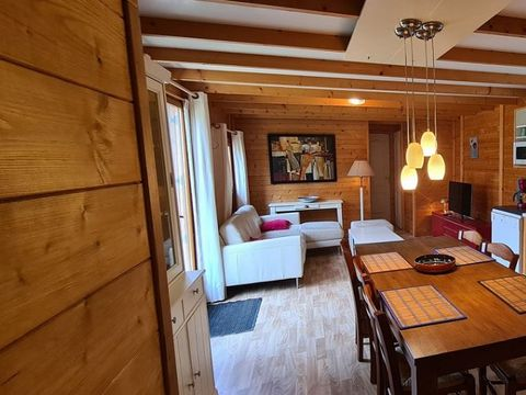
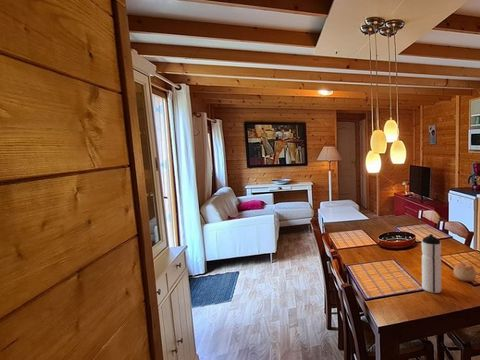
+ water bottle (431, 261)
+ apple (464, 271)
